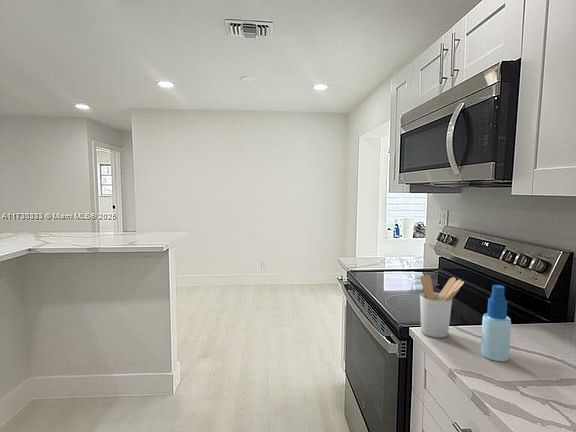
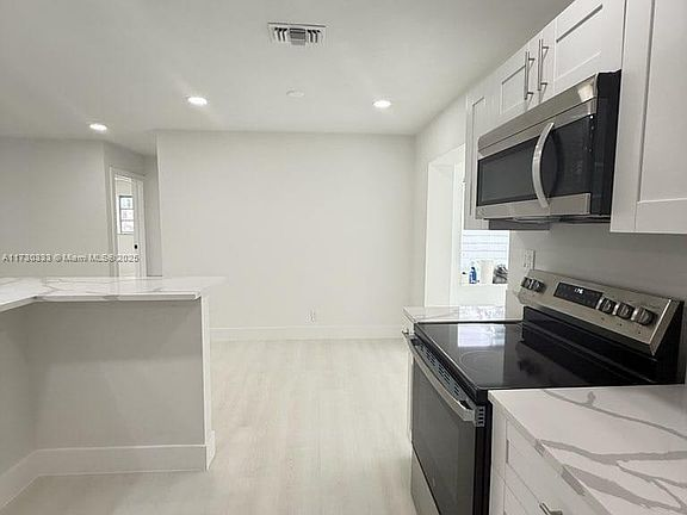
- spray bottle (496, 321)
- utensil holder (441, 304)
